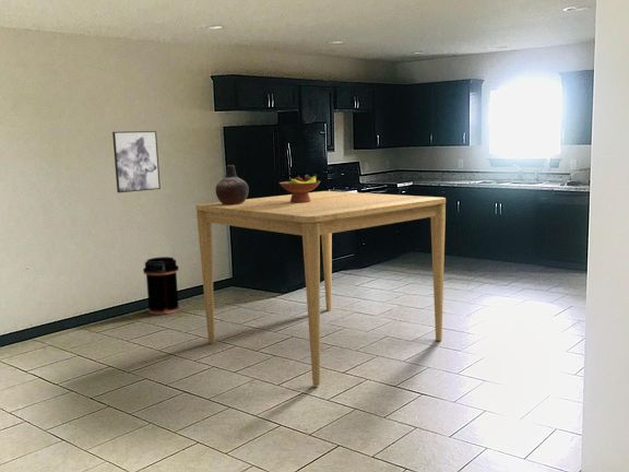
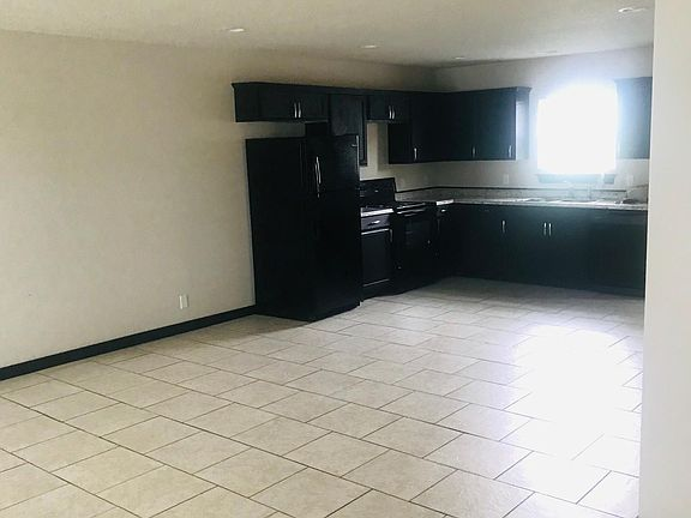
- vase (232, 184)
- wall art (137, 161)
- trash can (162, 284)
- dining table (319, 272)
- fruit bowl (299, 187)
